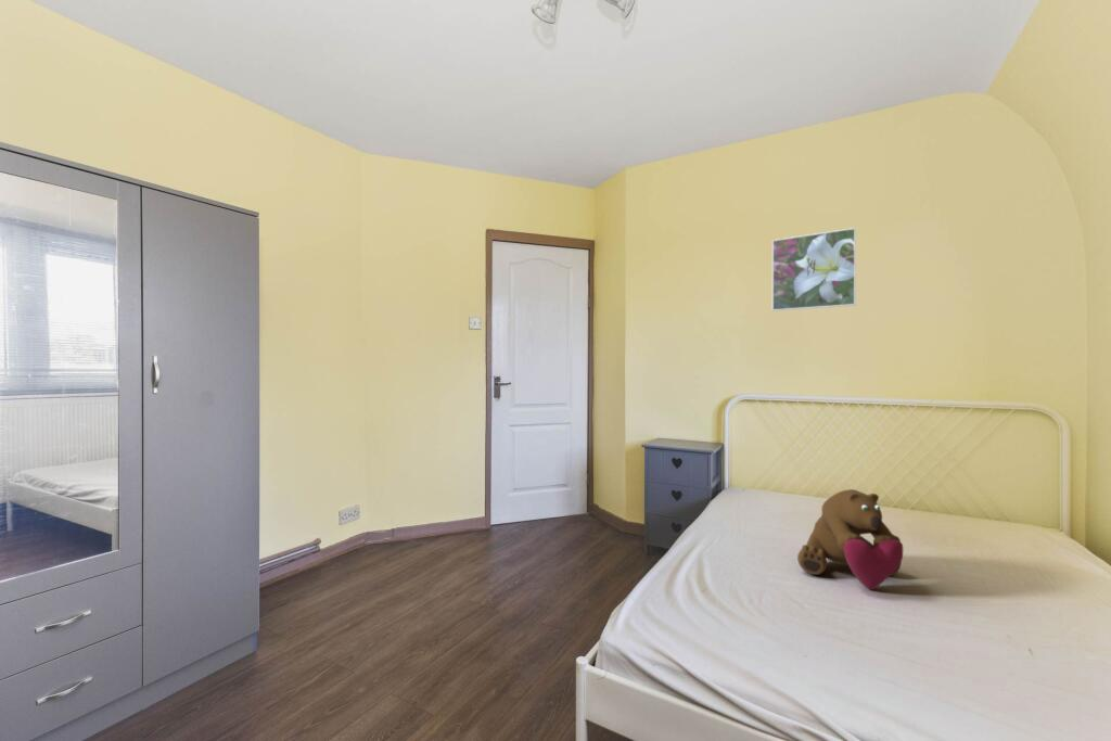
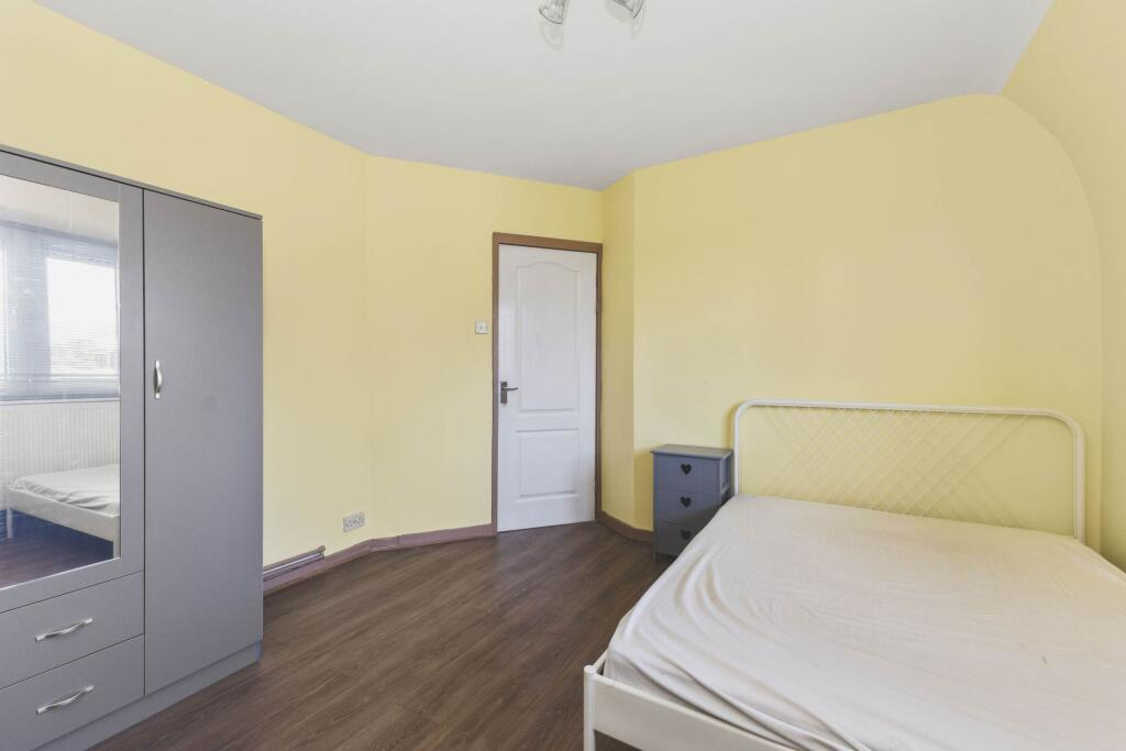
- bear (851, 532)
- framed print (812, 271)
